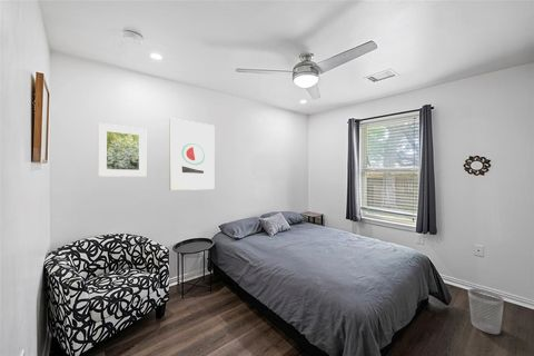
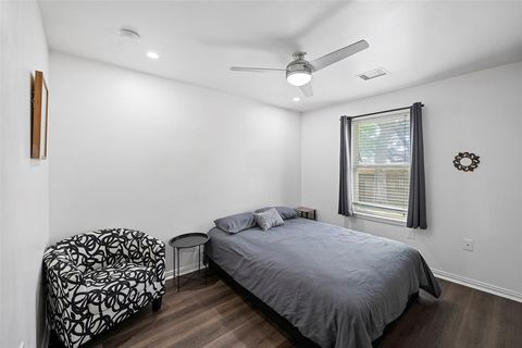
- wall art (192, 156)
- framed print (122, 151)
- wastebasket (485, 310)
